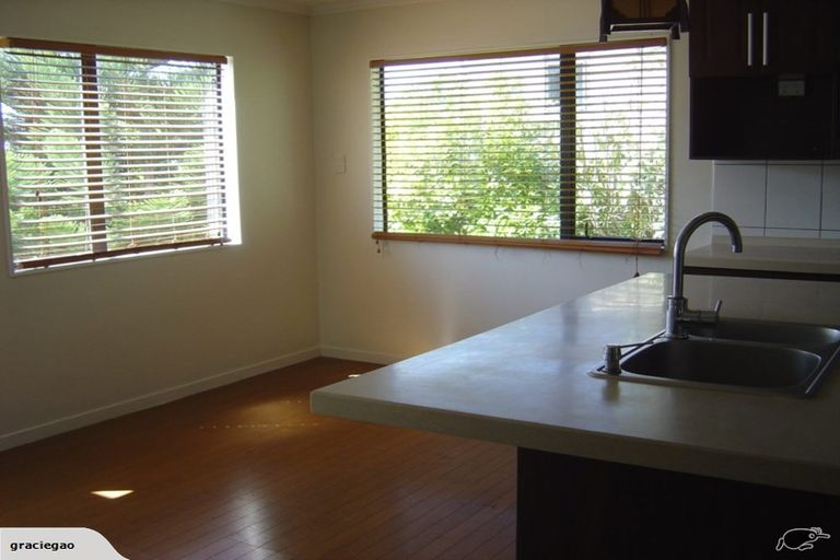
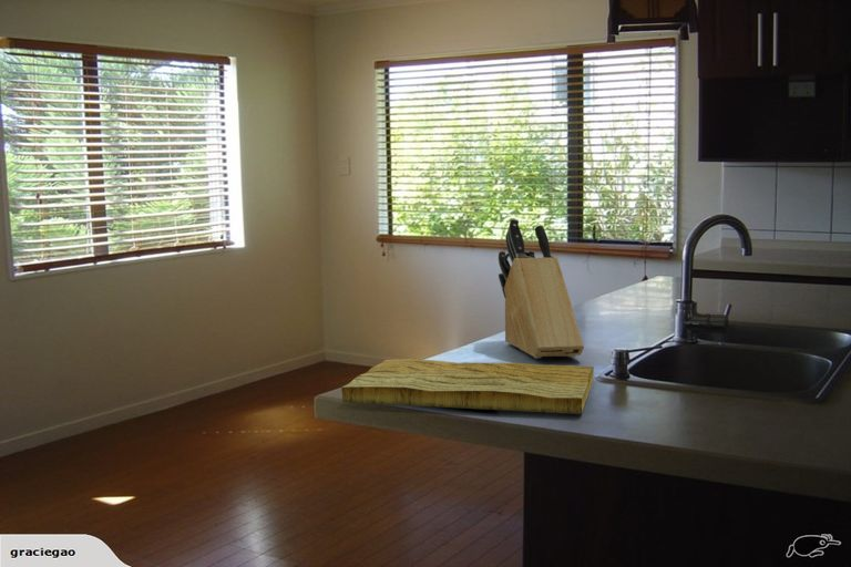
+ knife block (536, 284)
+ cutting board (473, 381)
